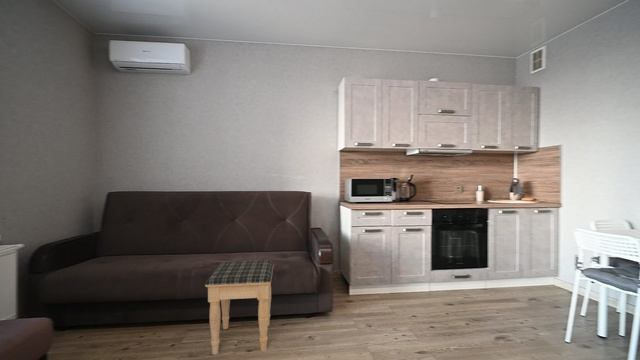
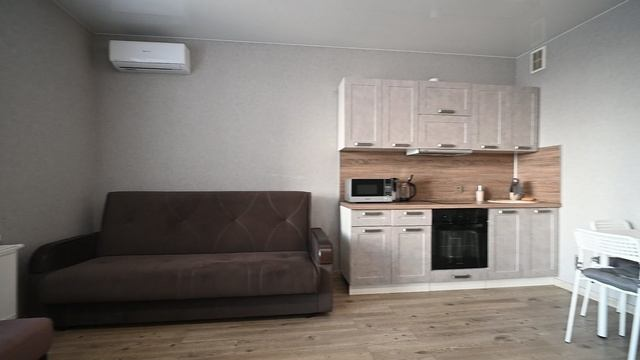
- footstool (242, 298)
